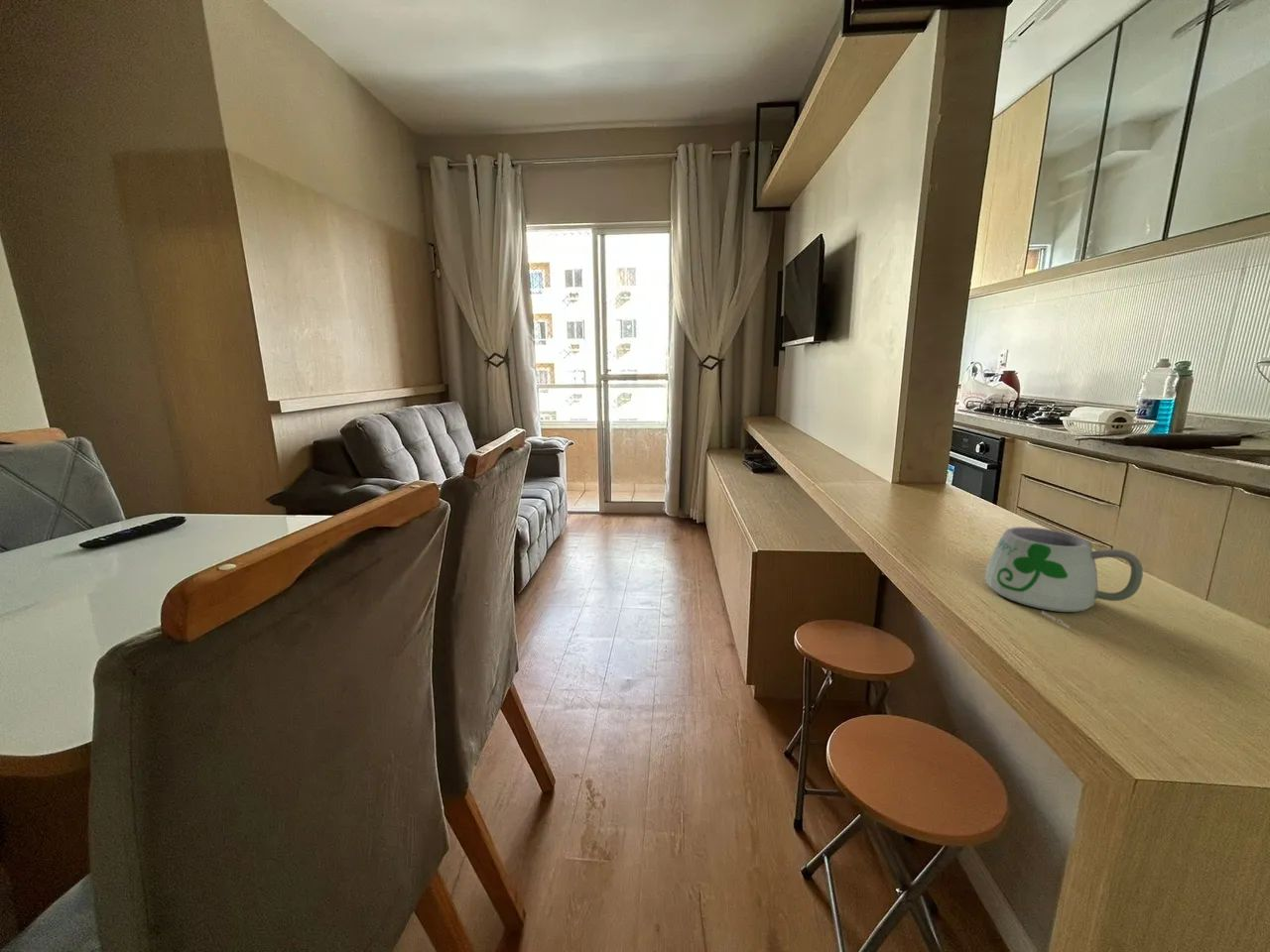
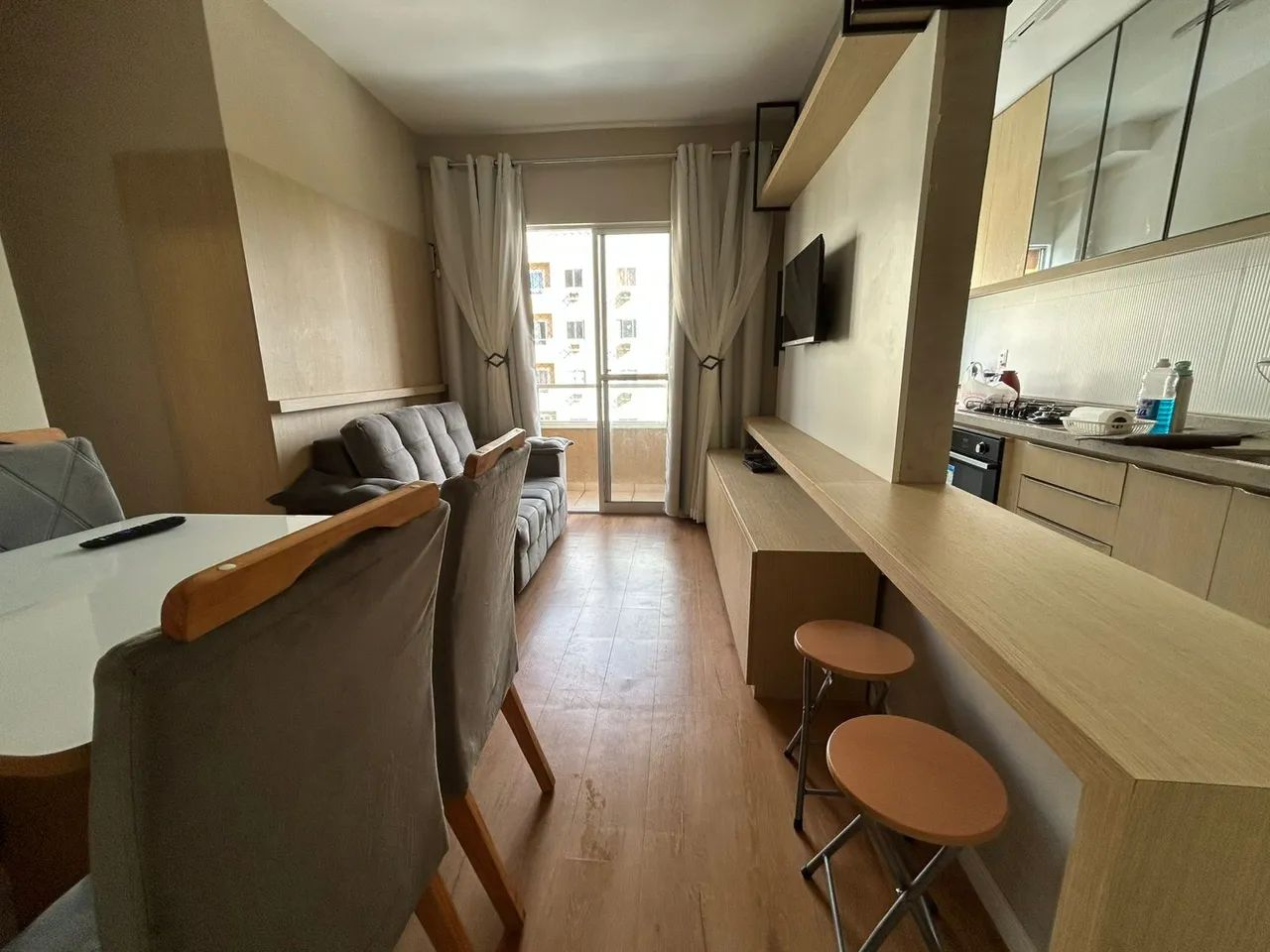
- mug (1055, 571)
